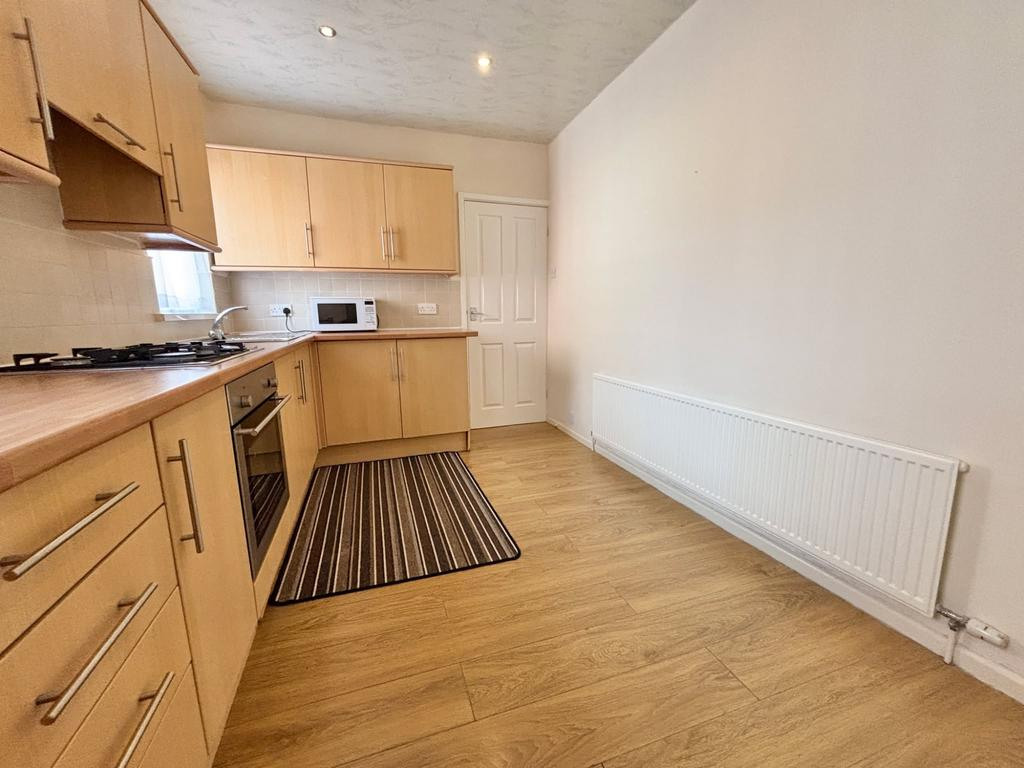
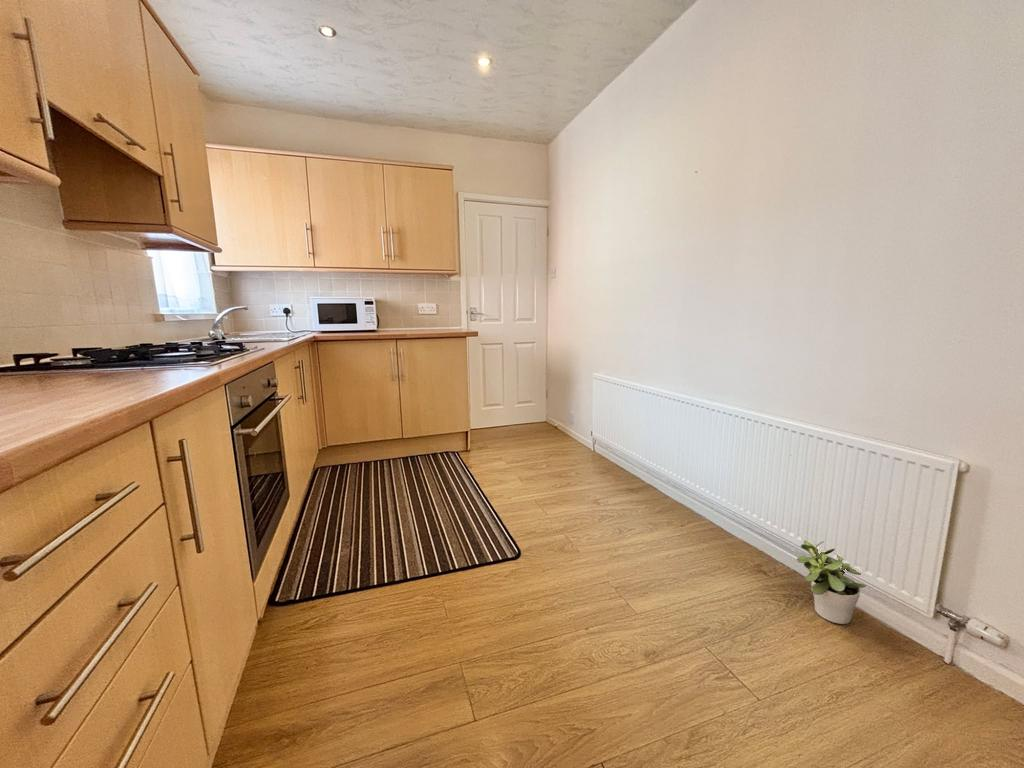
+ potted plant (823, 580)
